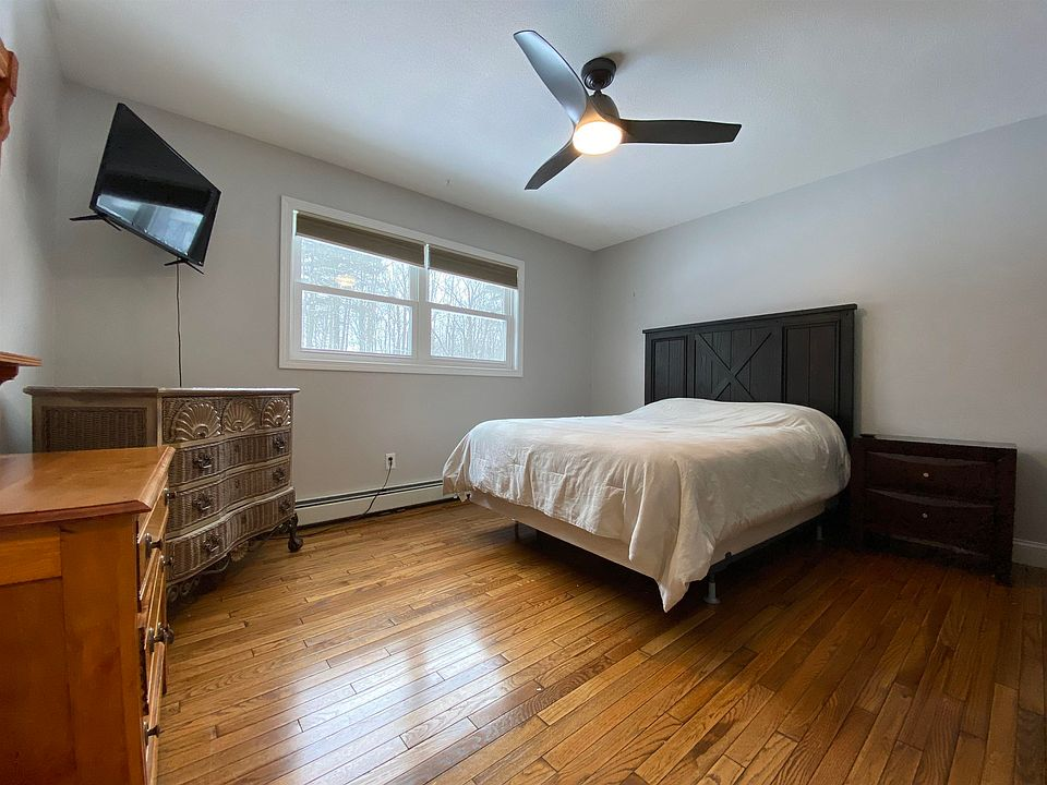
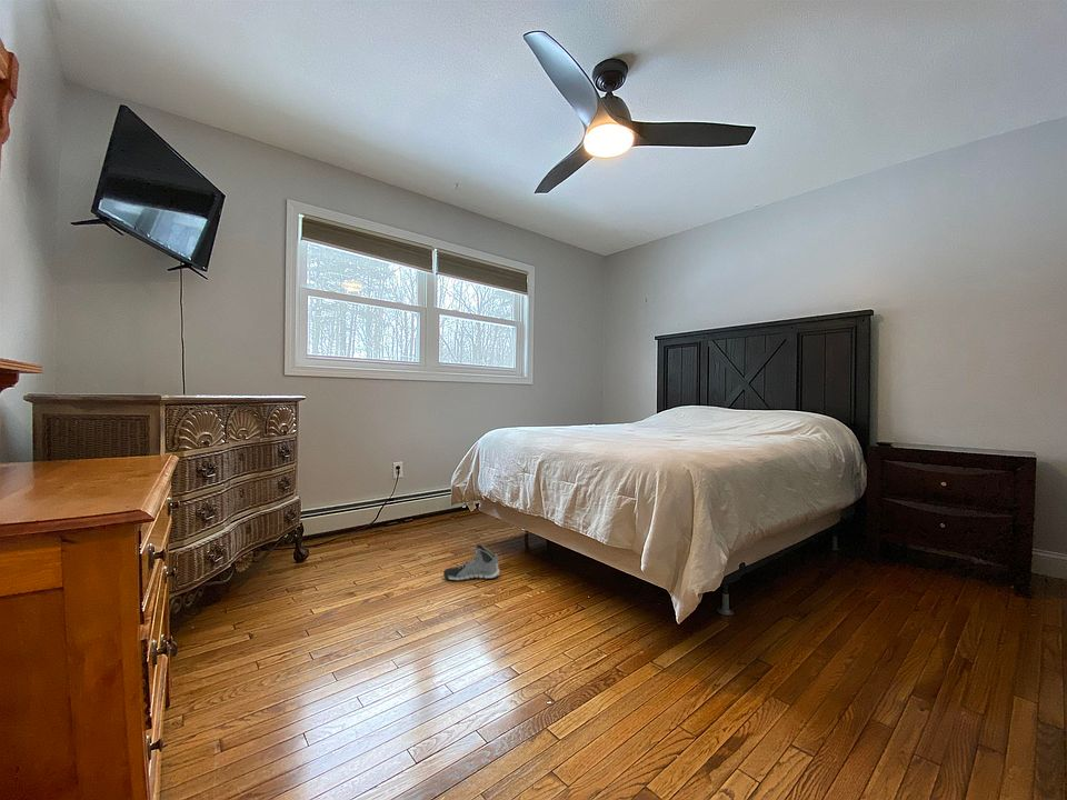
+ sneaker (471, 560)
